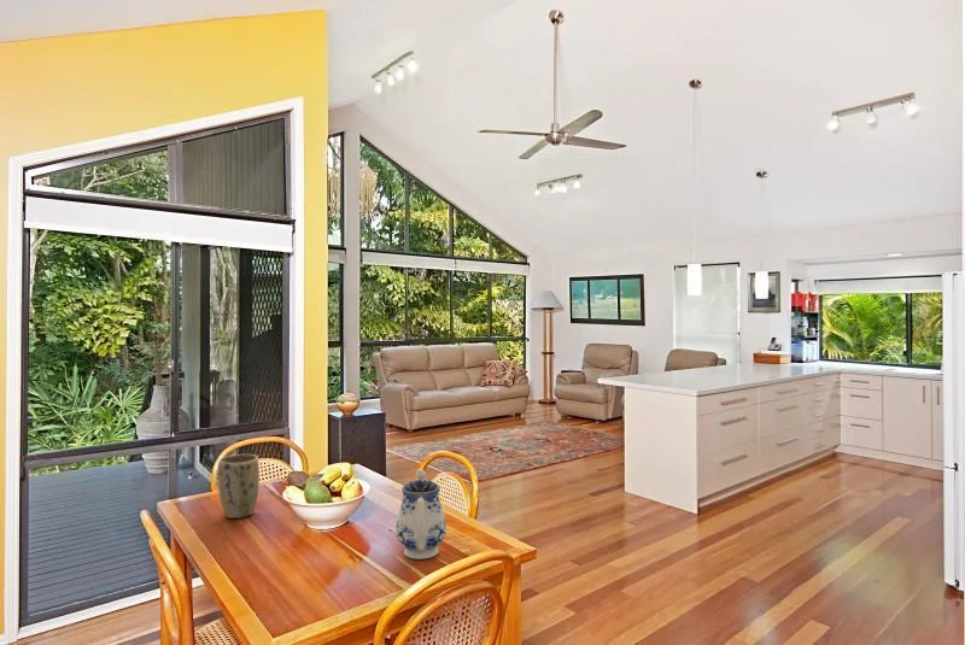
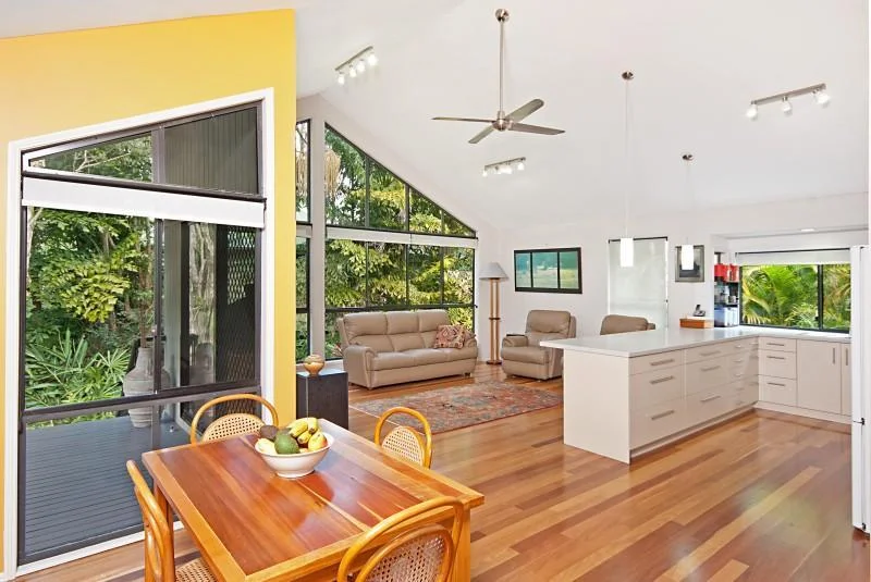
- plant pot (239, 486)
- teapot (421, 510)
